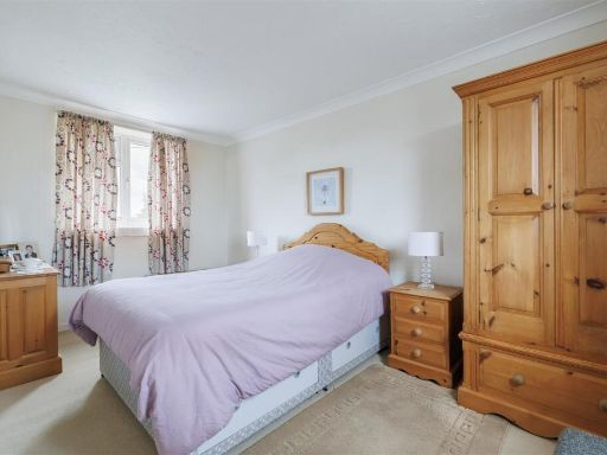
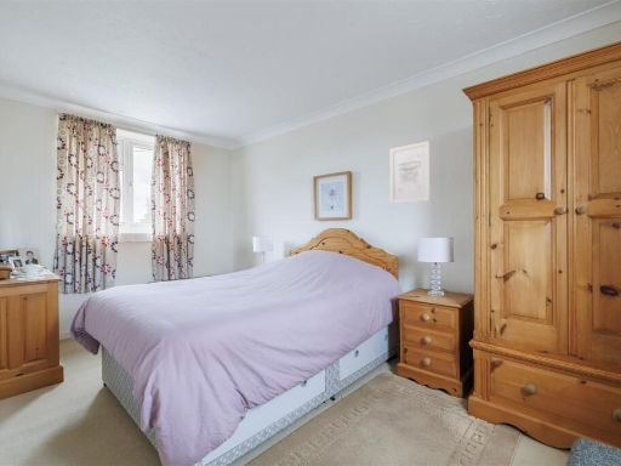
+ wall art (409, 174)
